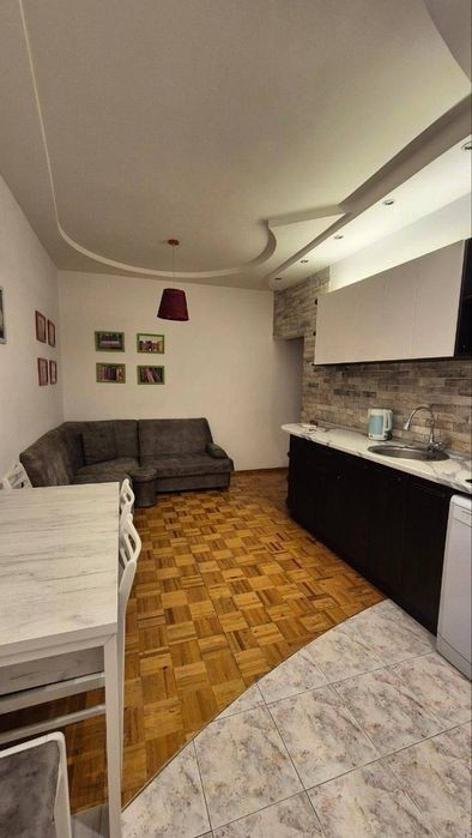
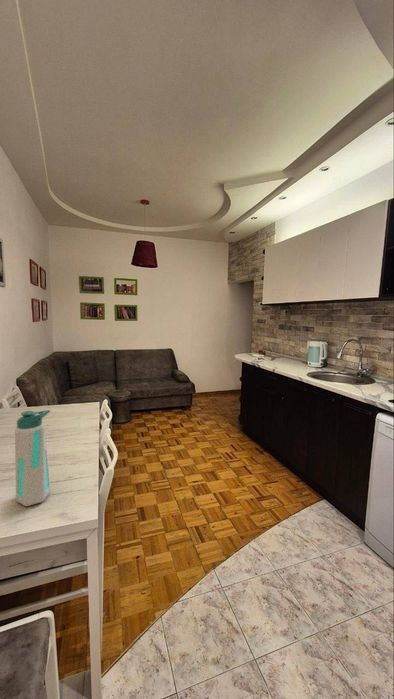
+ water bottle (34, 455)
